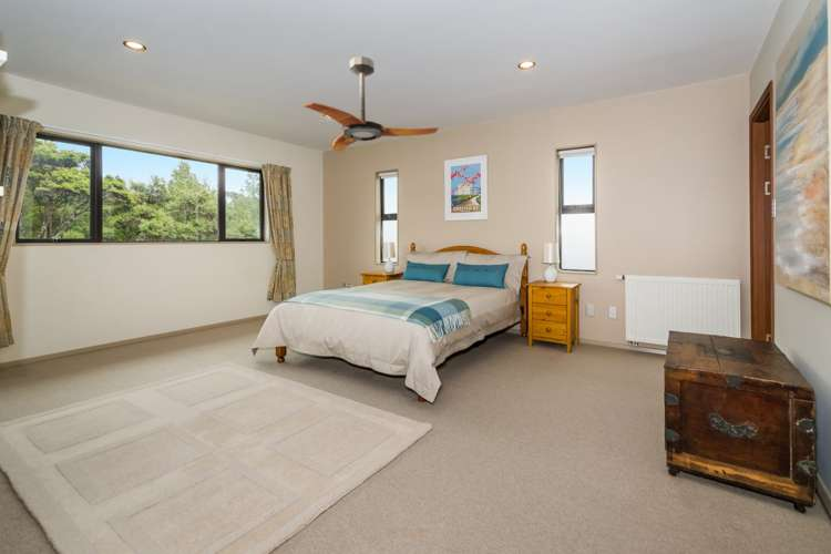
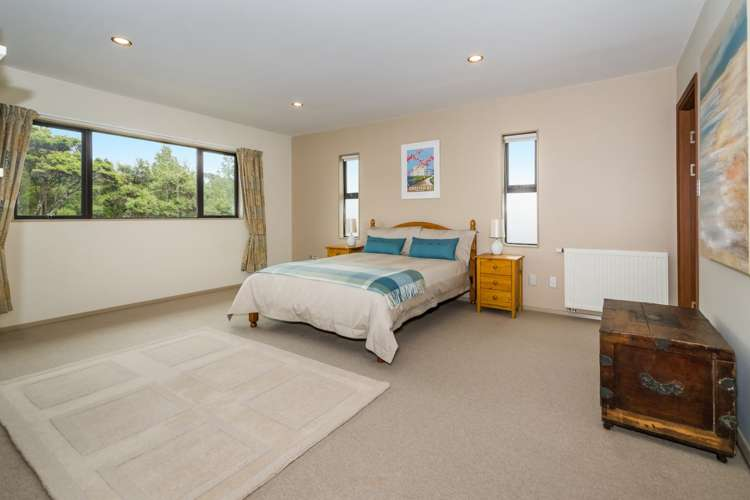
- ceiling fan (363, 101)
